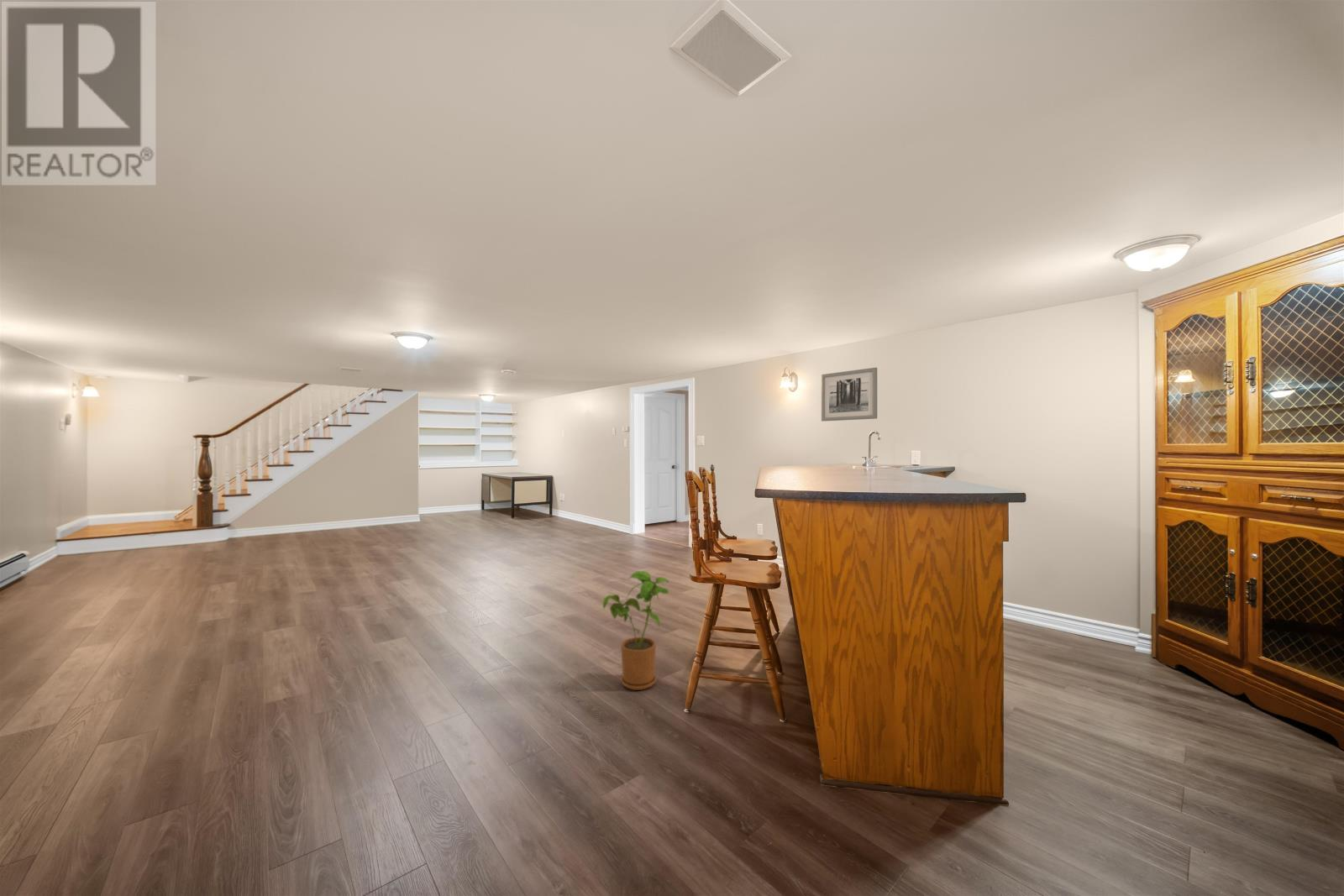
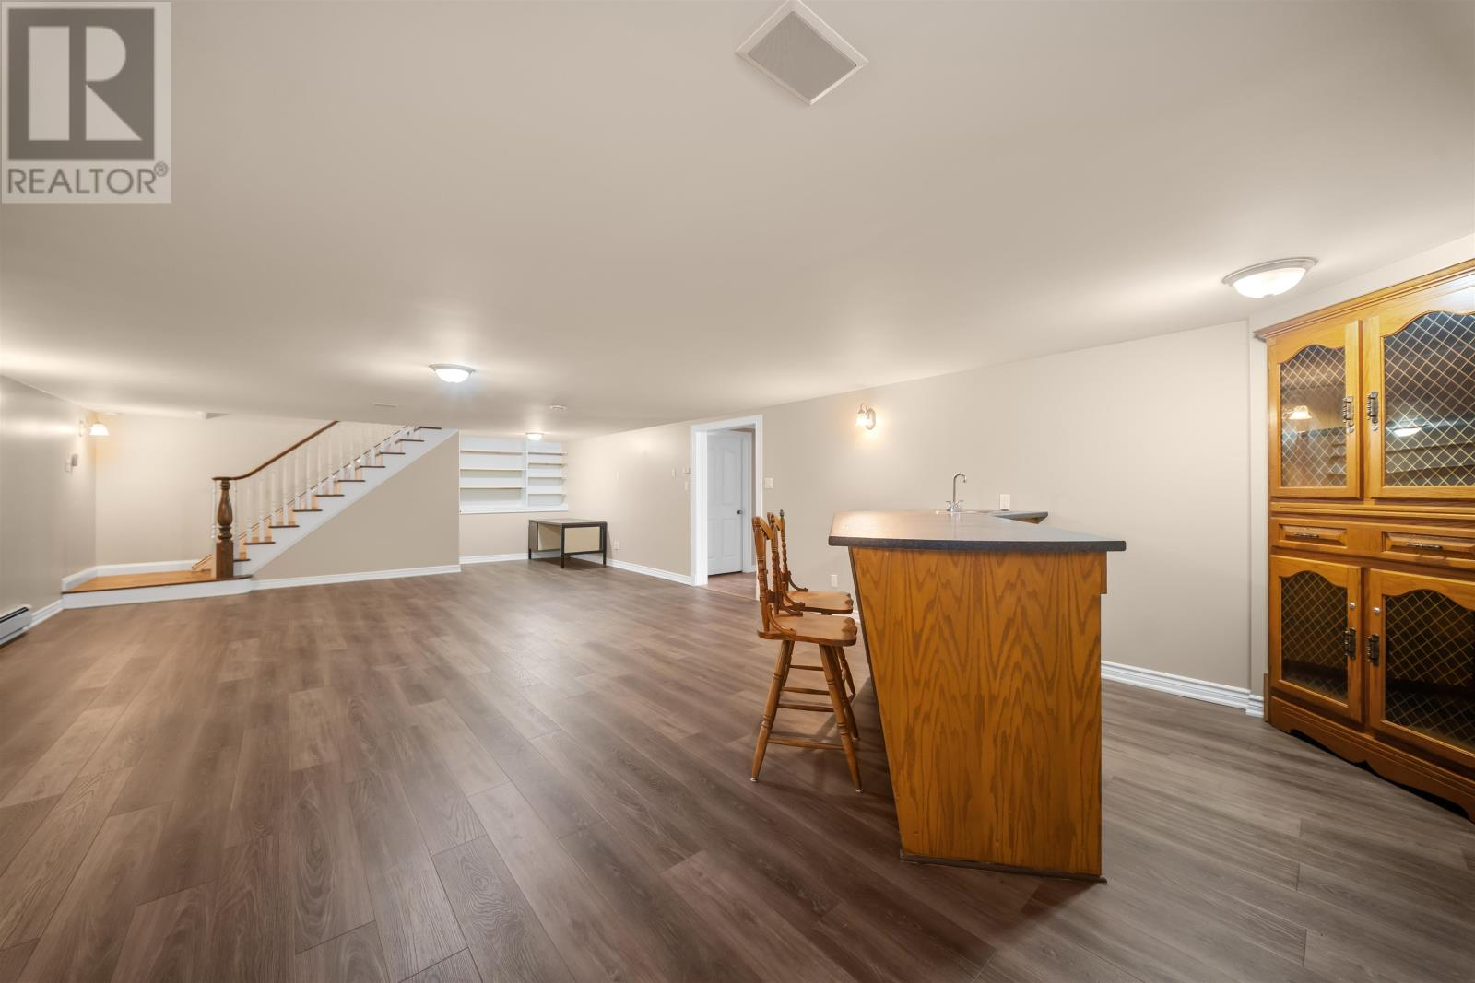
- house plant (633, 626)
- wall art (848, 396)
